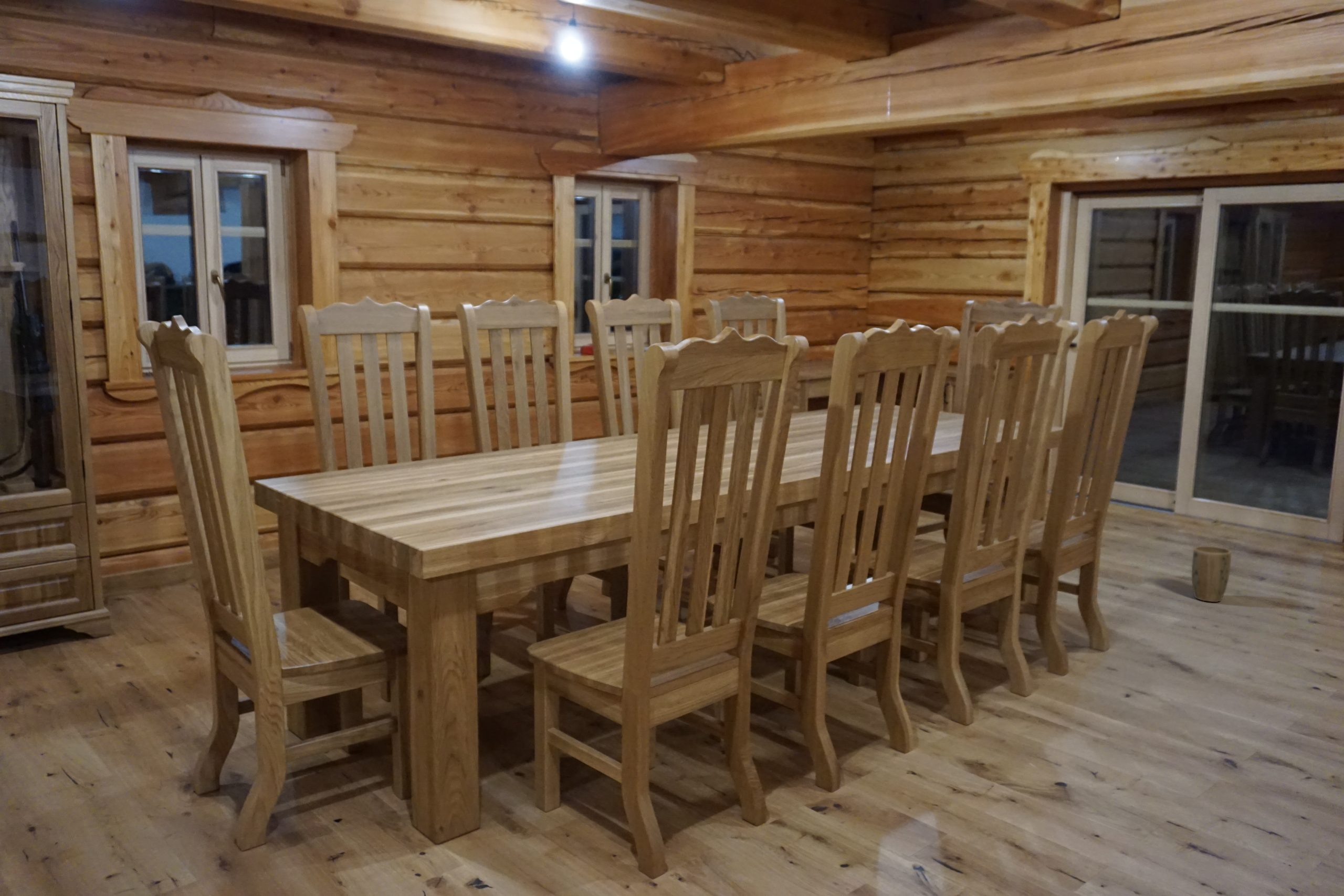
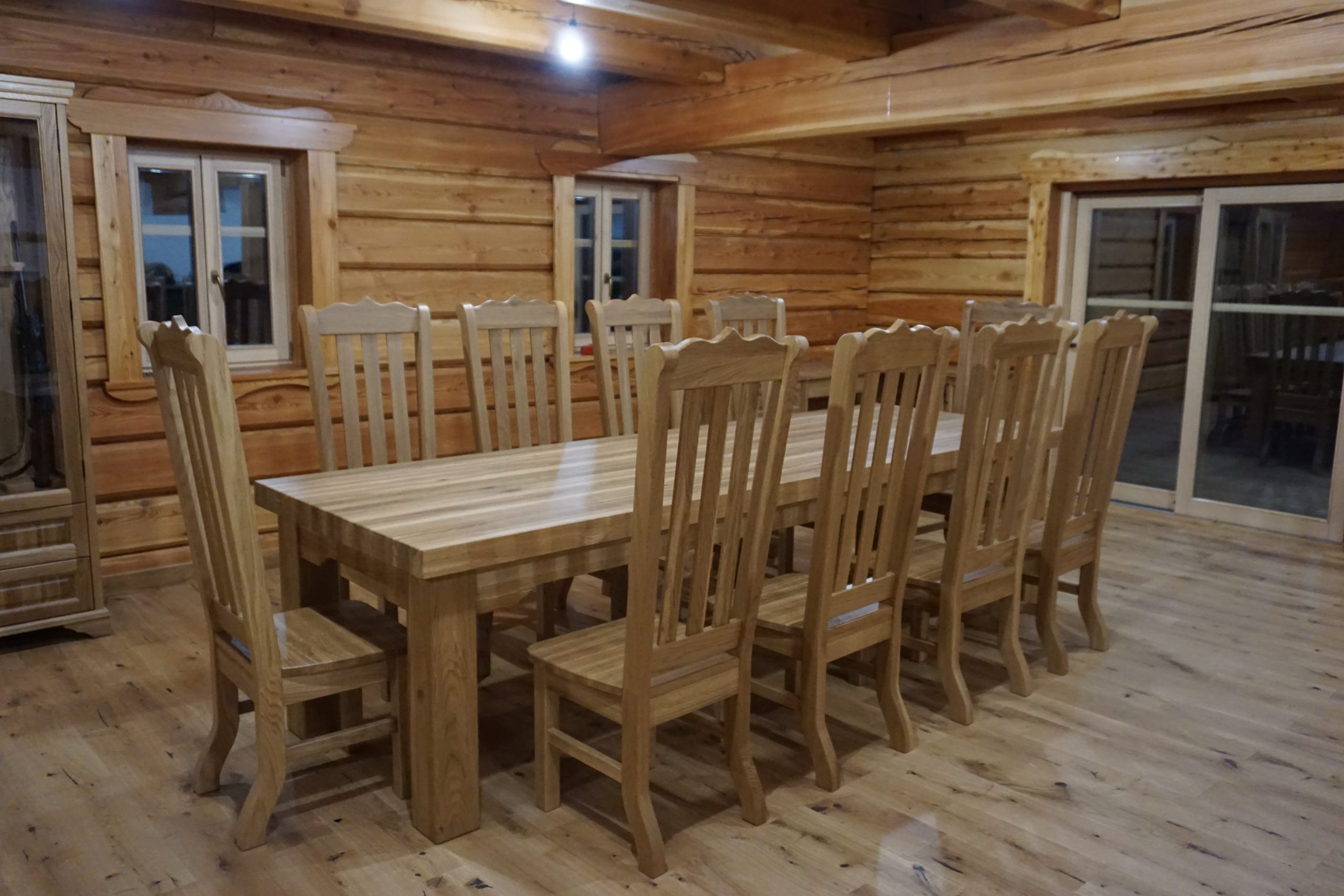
- plant pot (1210, 574)
